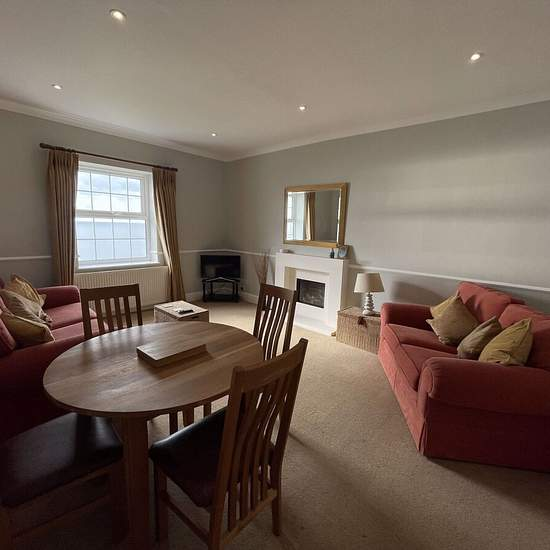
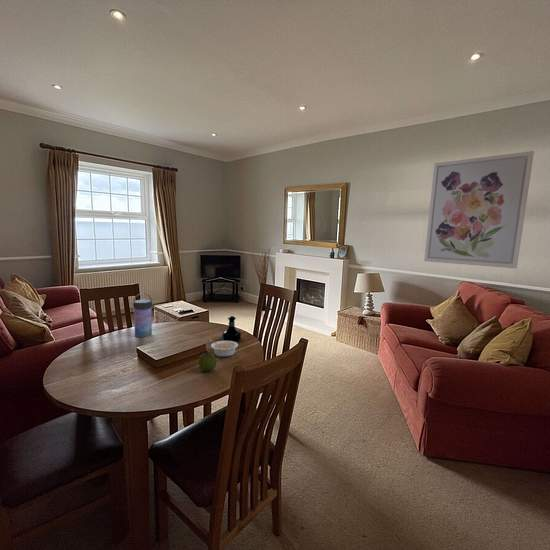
+ apple (207, 361)
+ legume (223, 348)
+ tequila bottle (231, 328)
+ water bottle (142, 314)
+ wall art (473, 212)
